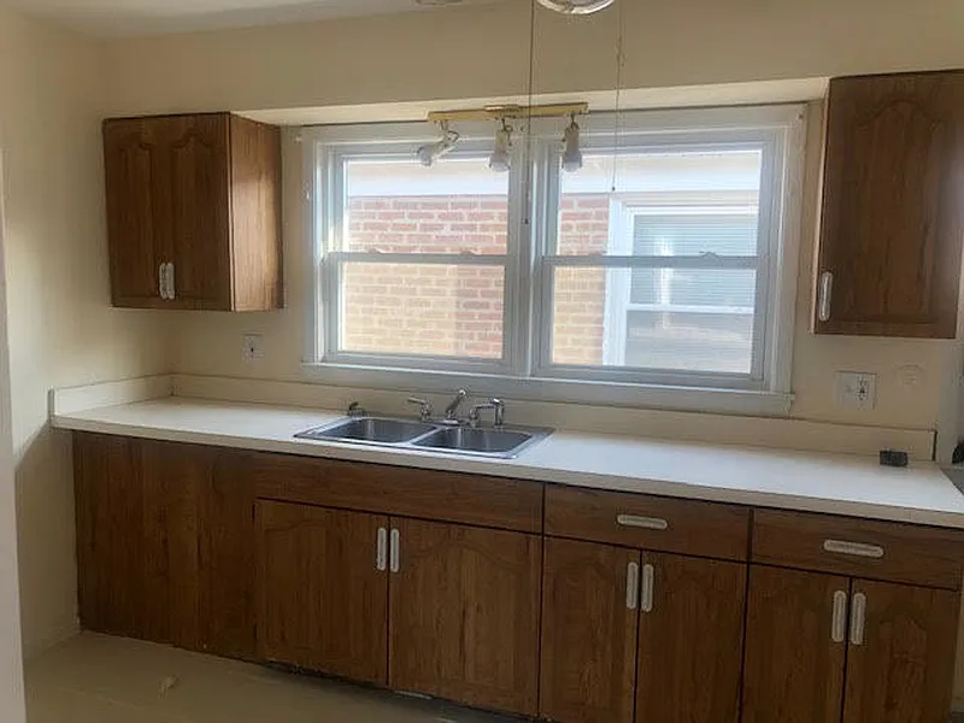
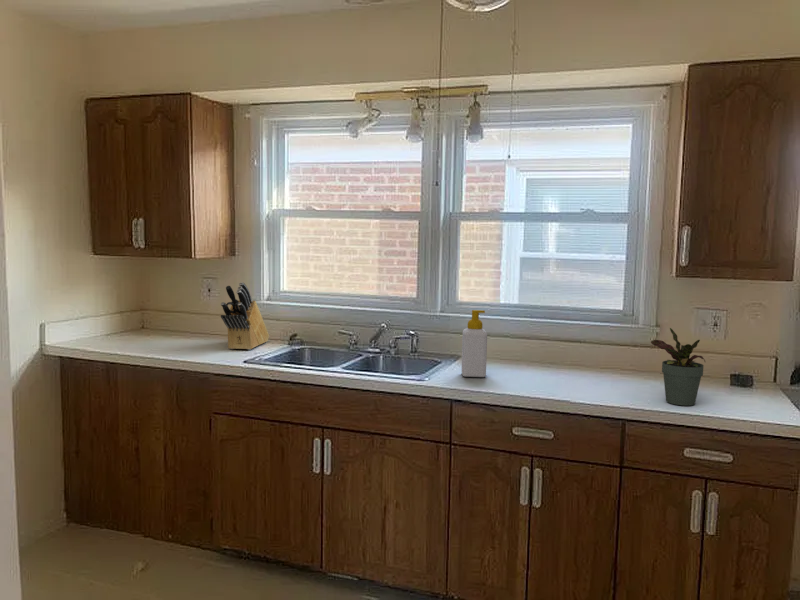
+ soap bottle (474, 342)
+ knife block (245, 313)
+ potted plant (675, 364)
